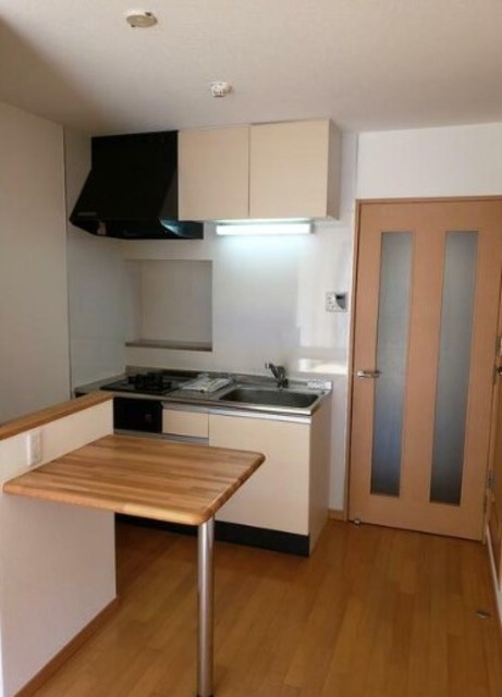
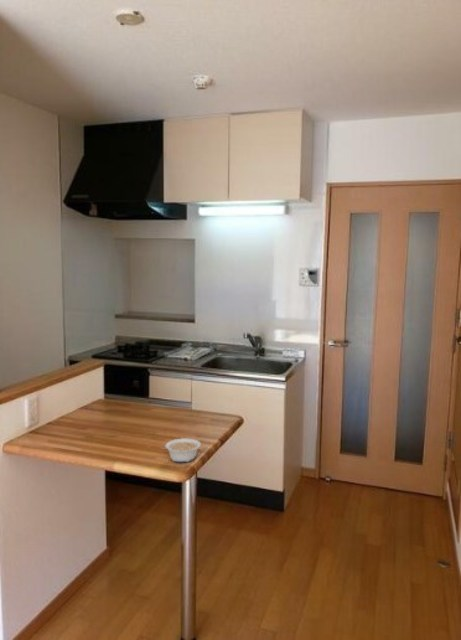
+ legume (182, 450)
